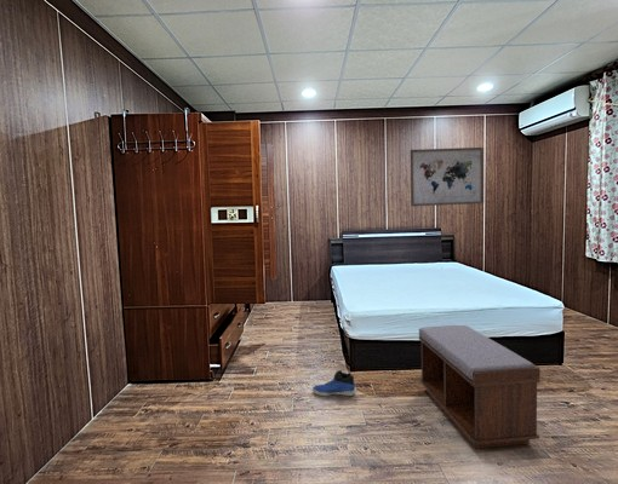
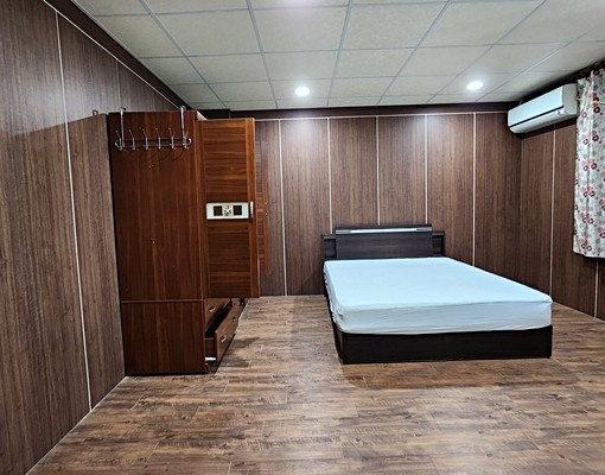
- sneaker (333, 381)
- wall art (447, 177)
- bench (469, 378)
